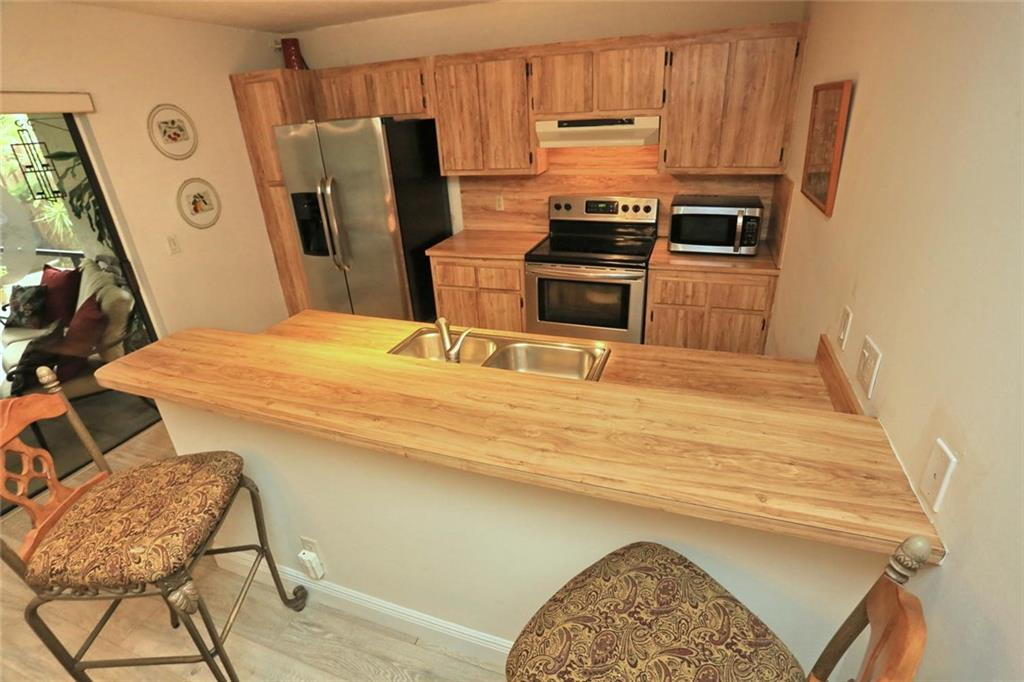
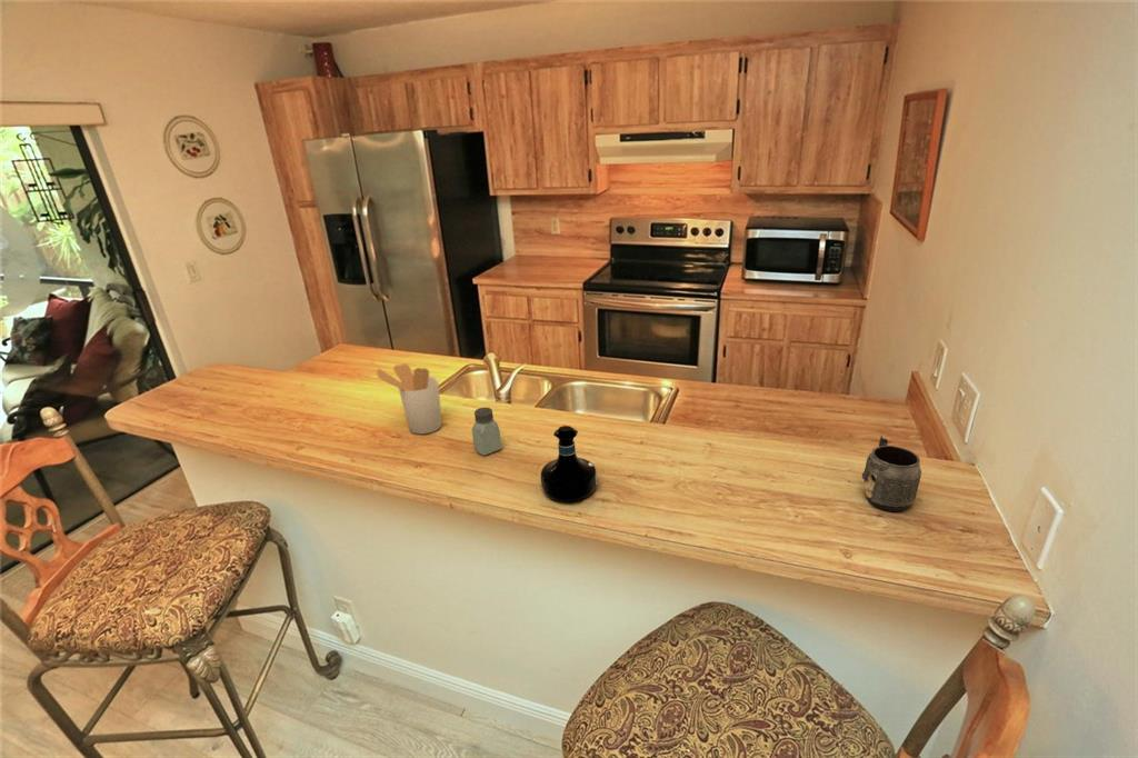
+ tequila bottle (567, 459)
+ utensil holder (410, 397)
+ saltshaker (486, 430)
+ mug (887, 472)
